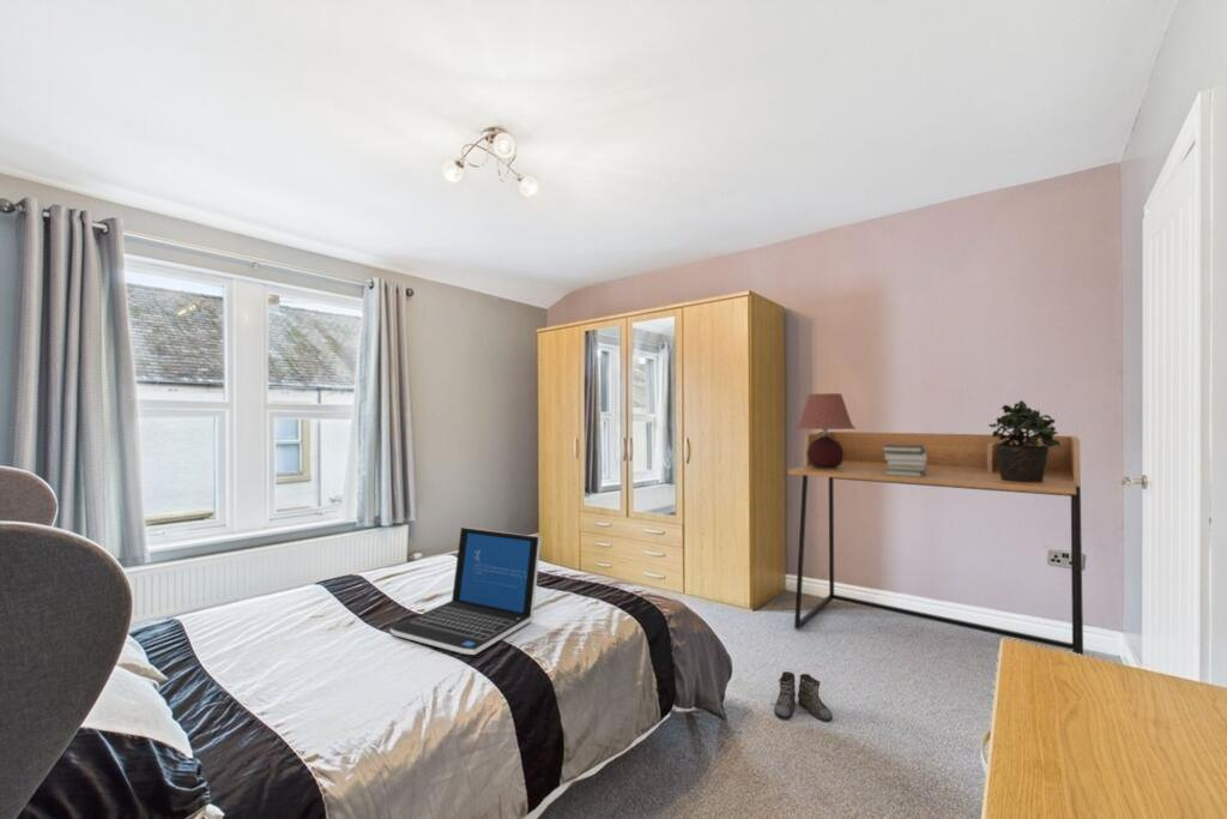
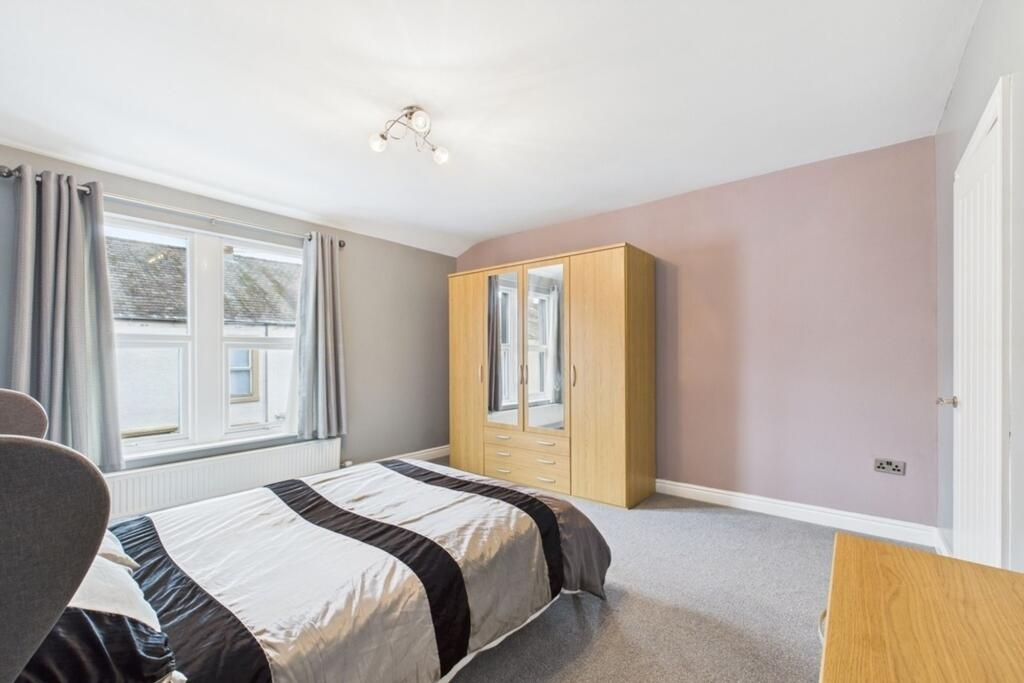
- laptop (467, 583)
- book stack (905, 458)
- potted plant (1022, 439)
- desk (935, 486)
- table lamp (824, 430)
- boots (798, 694)
